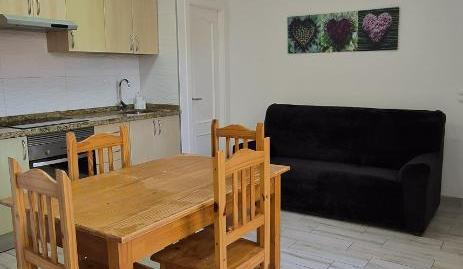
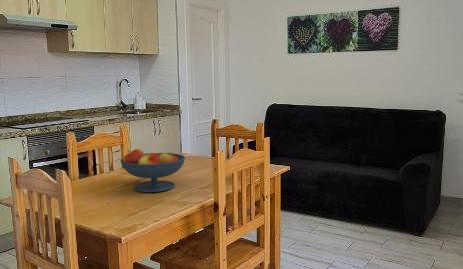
+ fruit bowl (153, 167)
